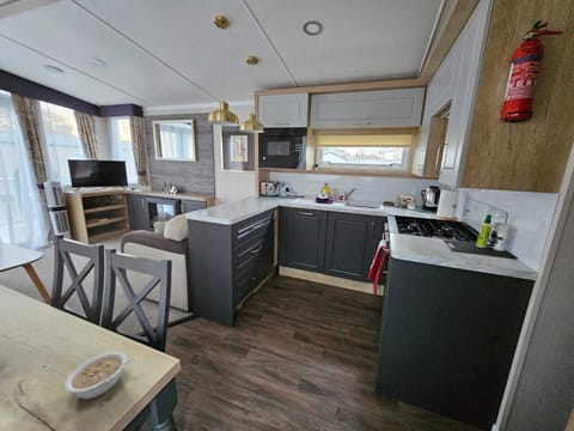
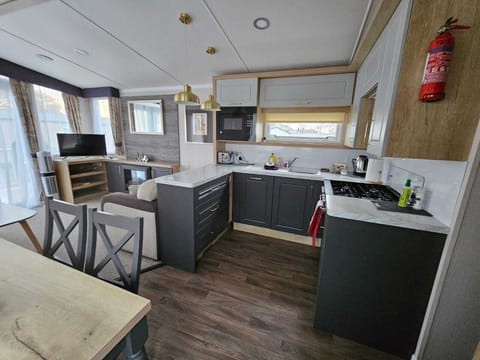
- legume (100, 374)
